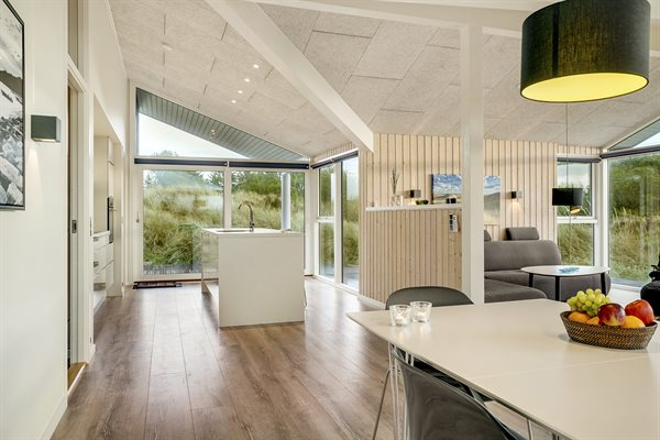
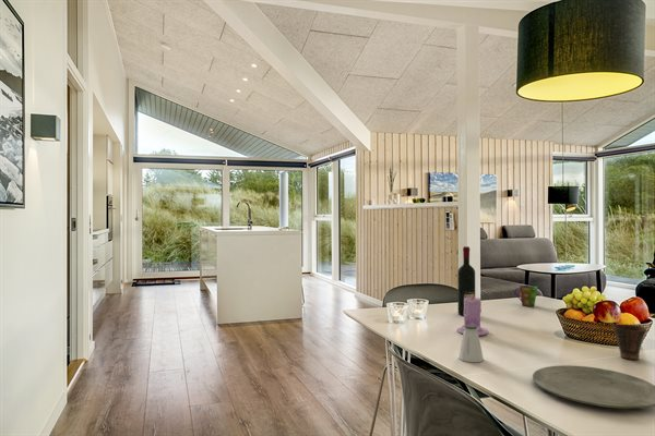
+ cup (525, 295)
+ alcohol (466, 280)
+ candle (473, 312)
+ saltshaker (471, 341)
+ cup (629, 342)
+ plate (594, 386)
